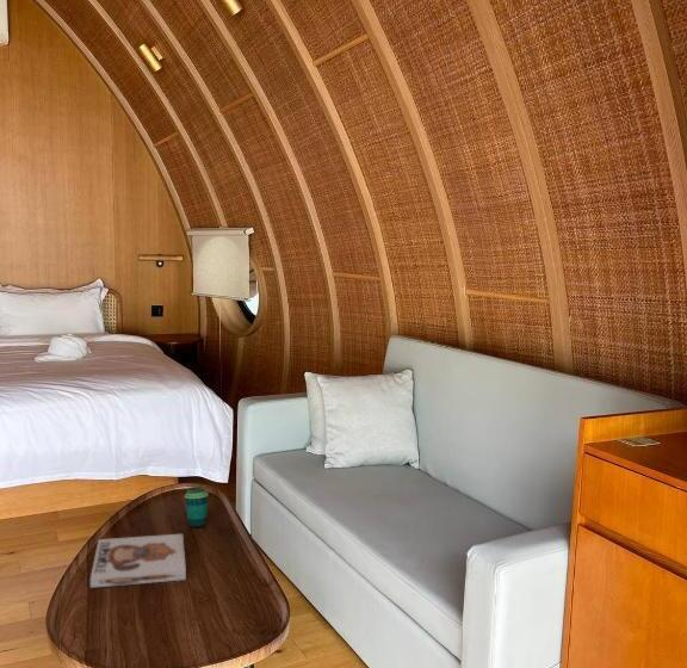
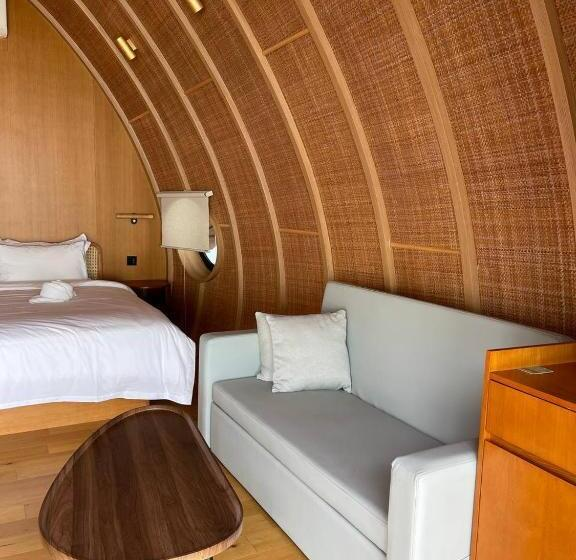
- board game (140, 558)
- cup (196, 507)
